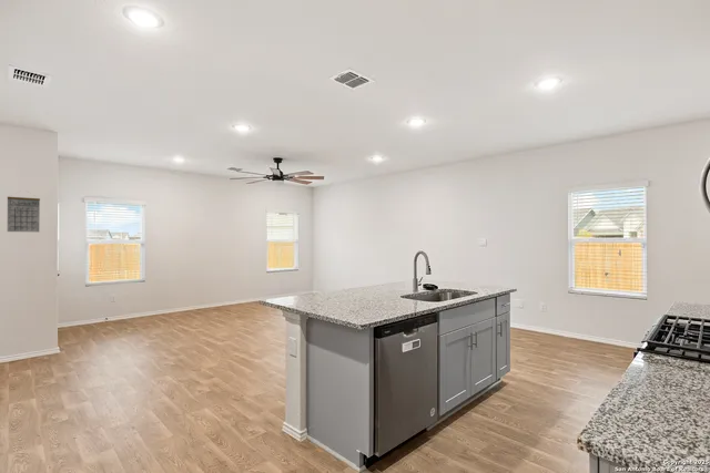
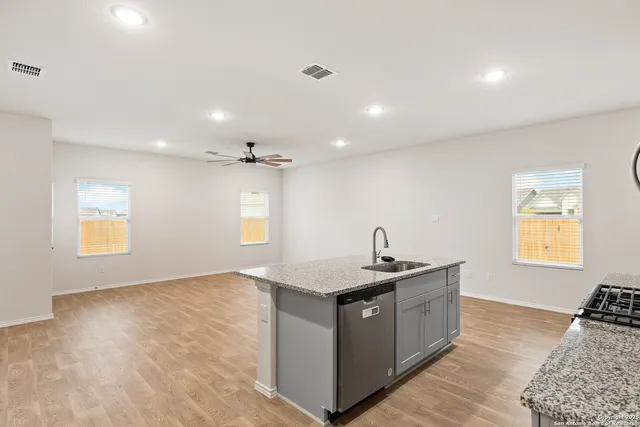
- calendar (23, 210)
